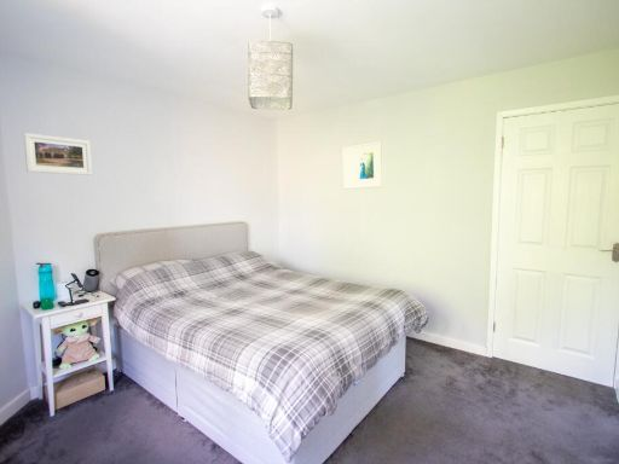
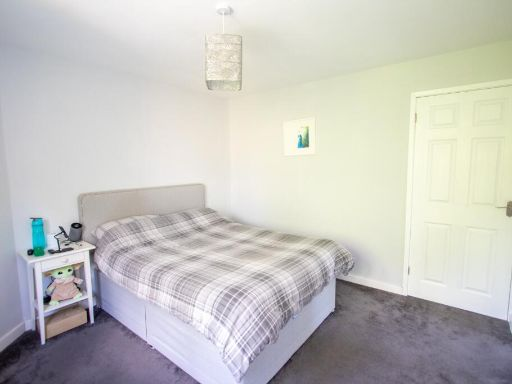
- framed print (59, 155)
